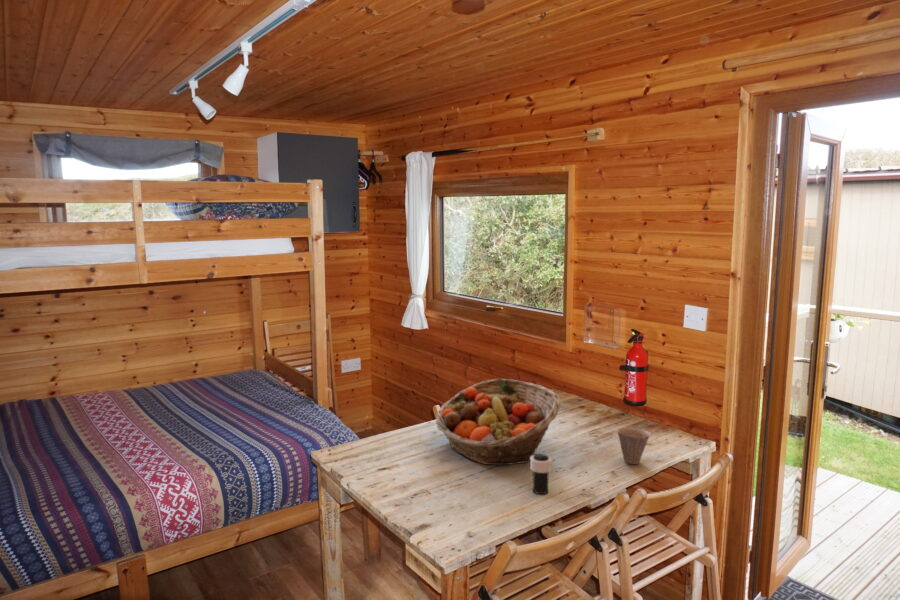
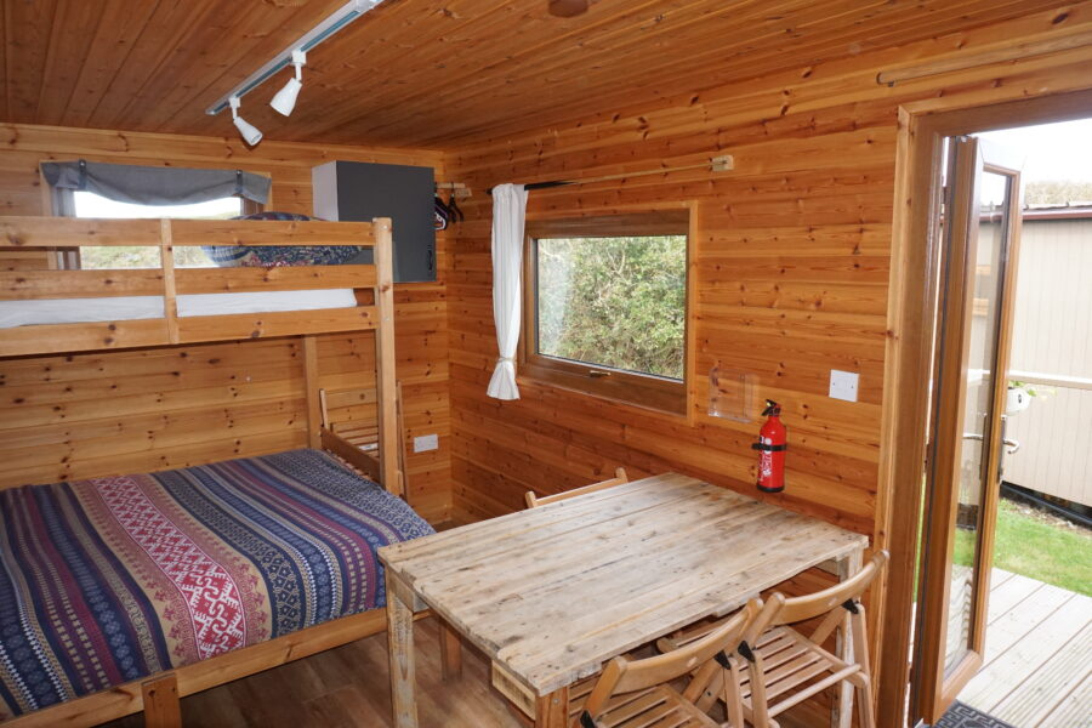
- cup (633, 446)
- fruit basket (496, 419)
- cup (540, 473)
